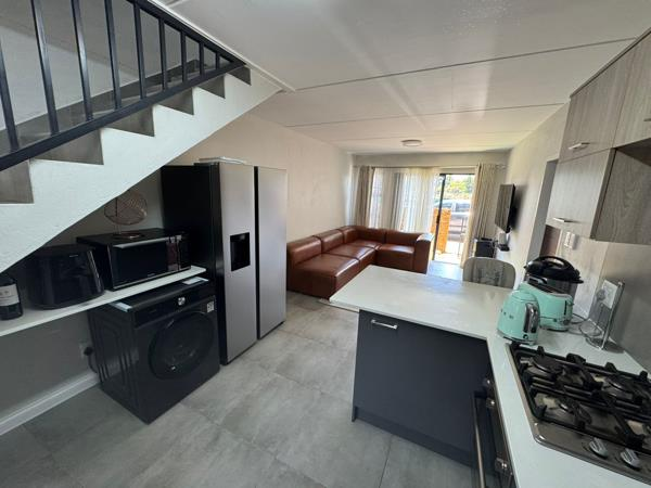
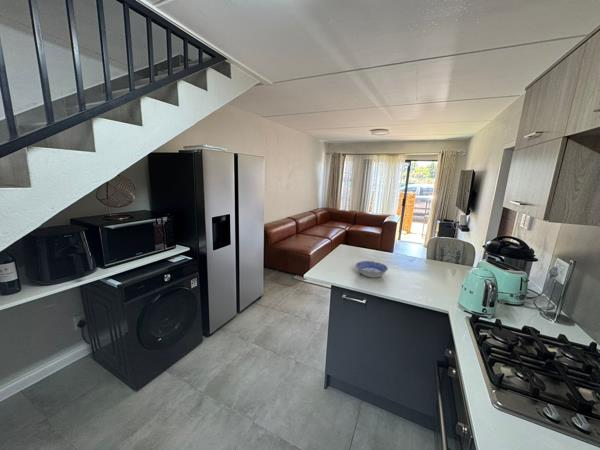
+ bowl (371, 269)
